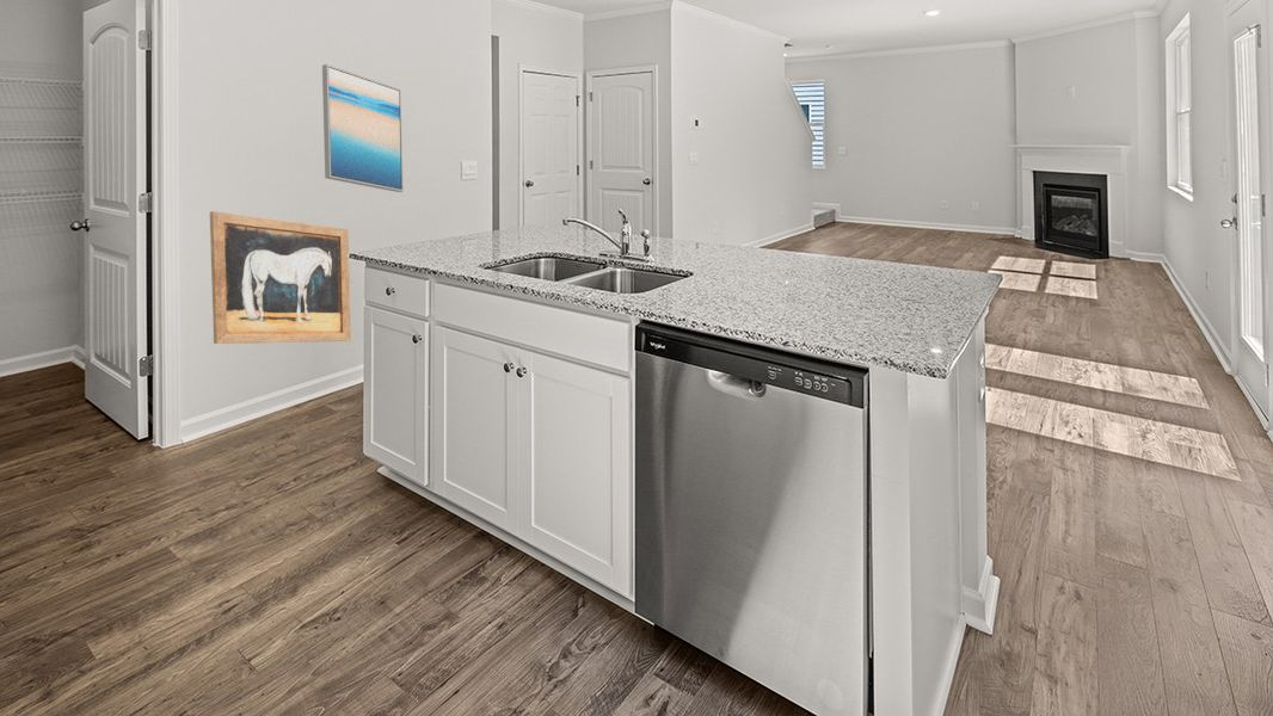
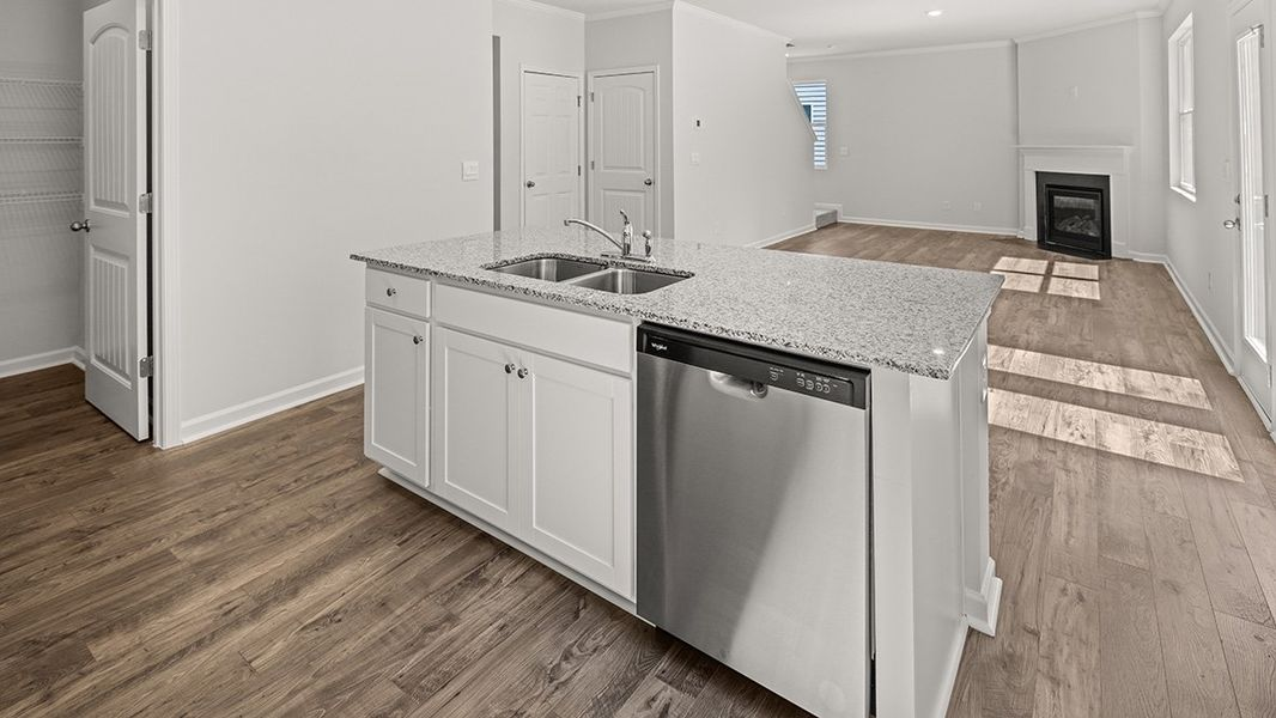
- wall art (364, 131)
- wall art (285, 282)
